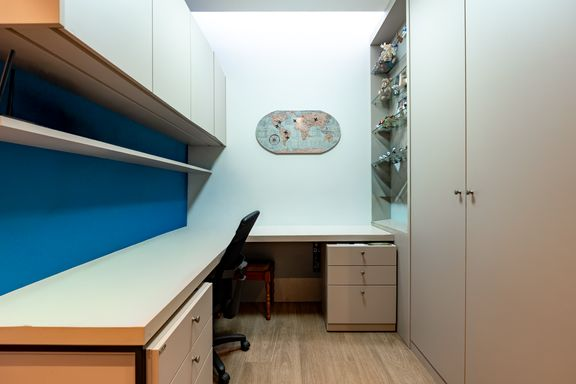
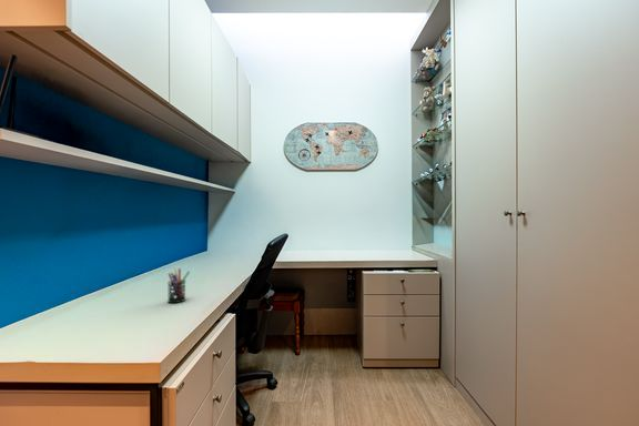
+ pen holder (179, 283)
